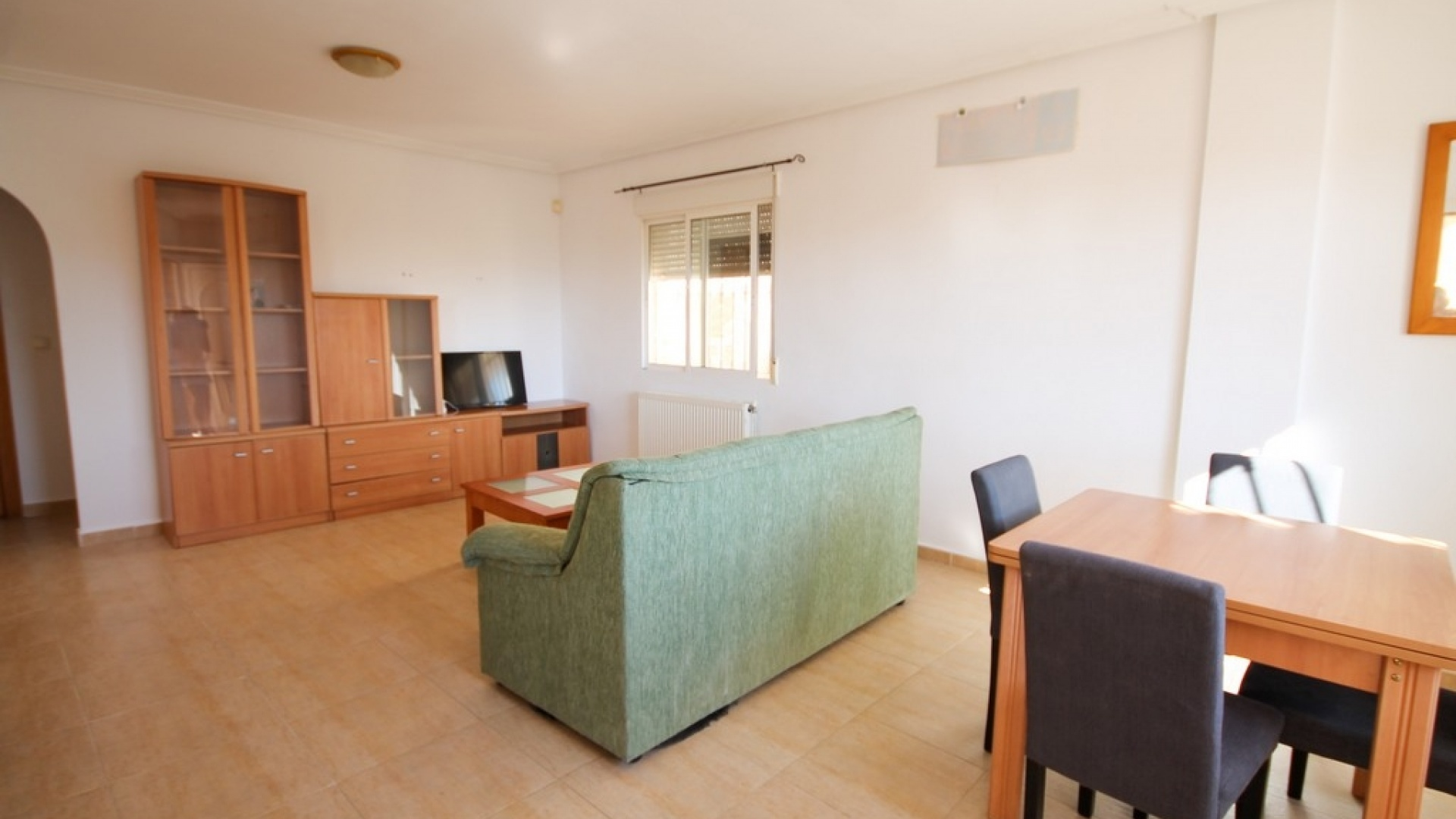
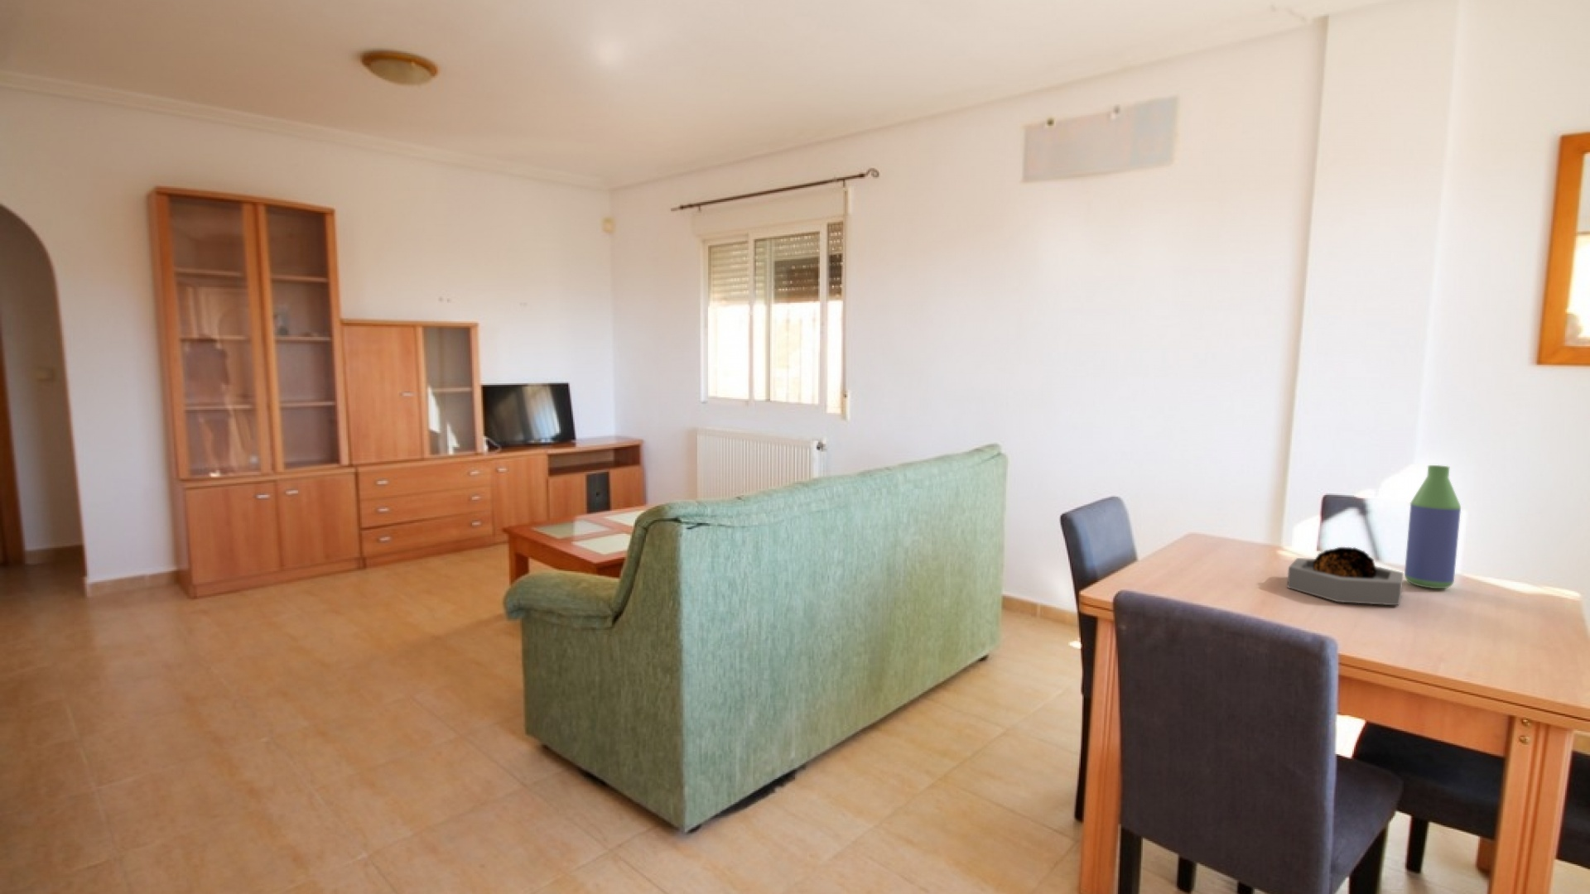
+ bottle (1433, 526)
+ decorative bowl (1345, 567)
